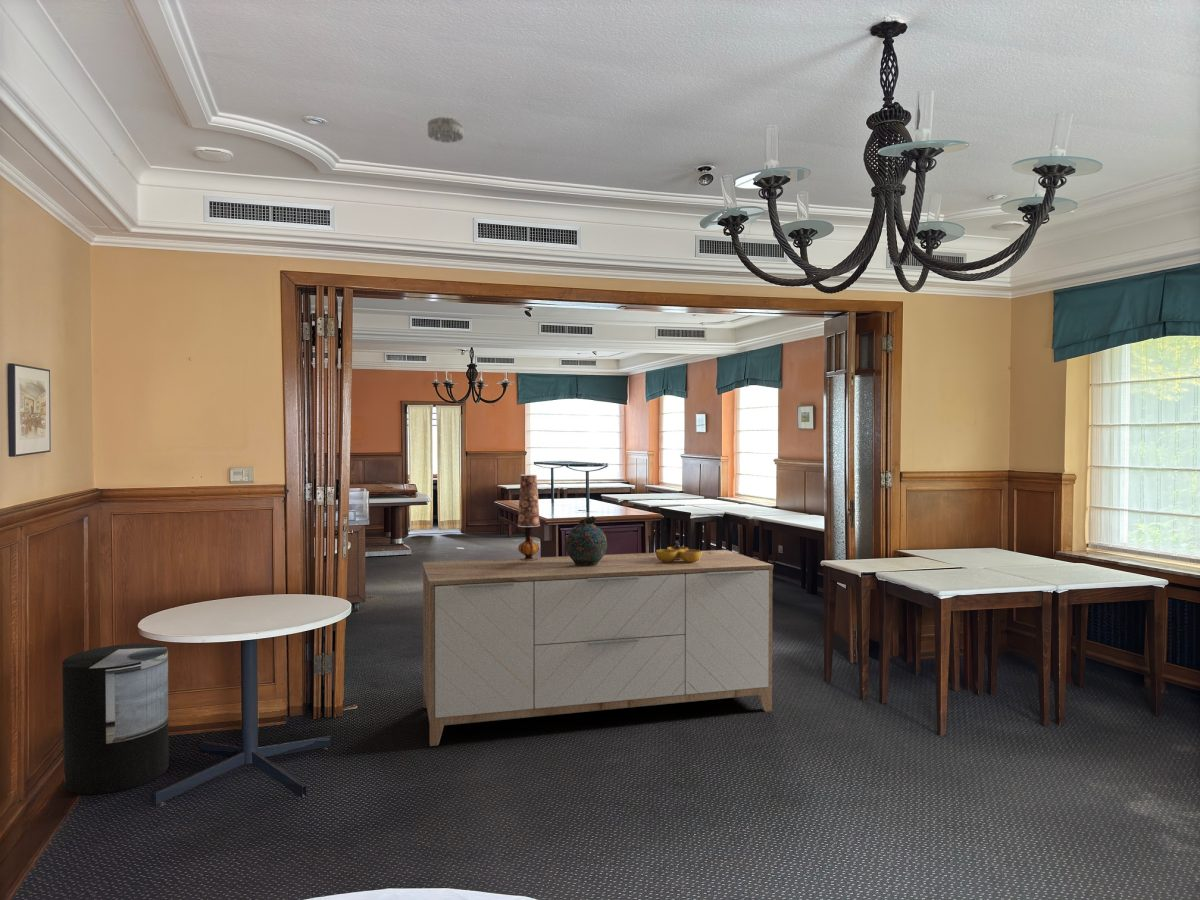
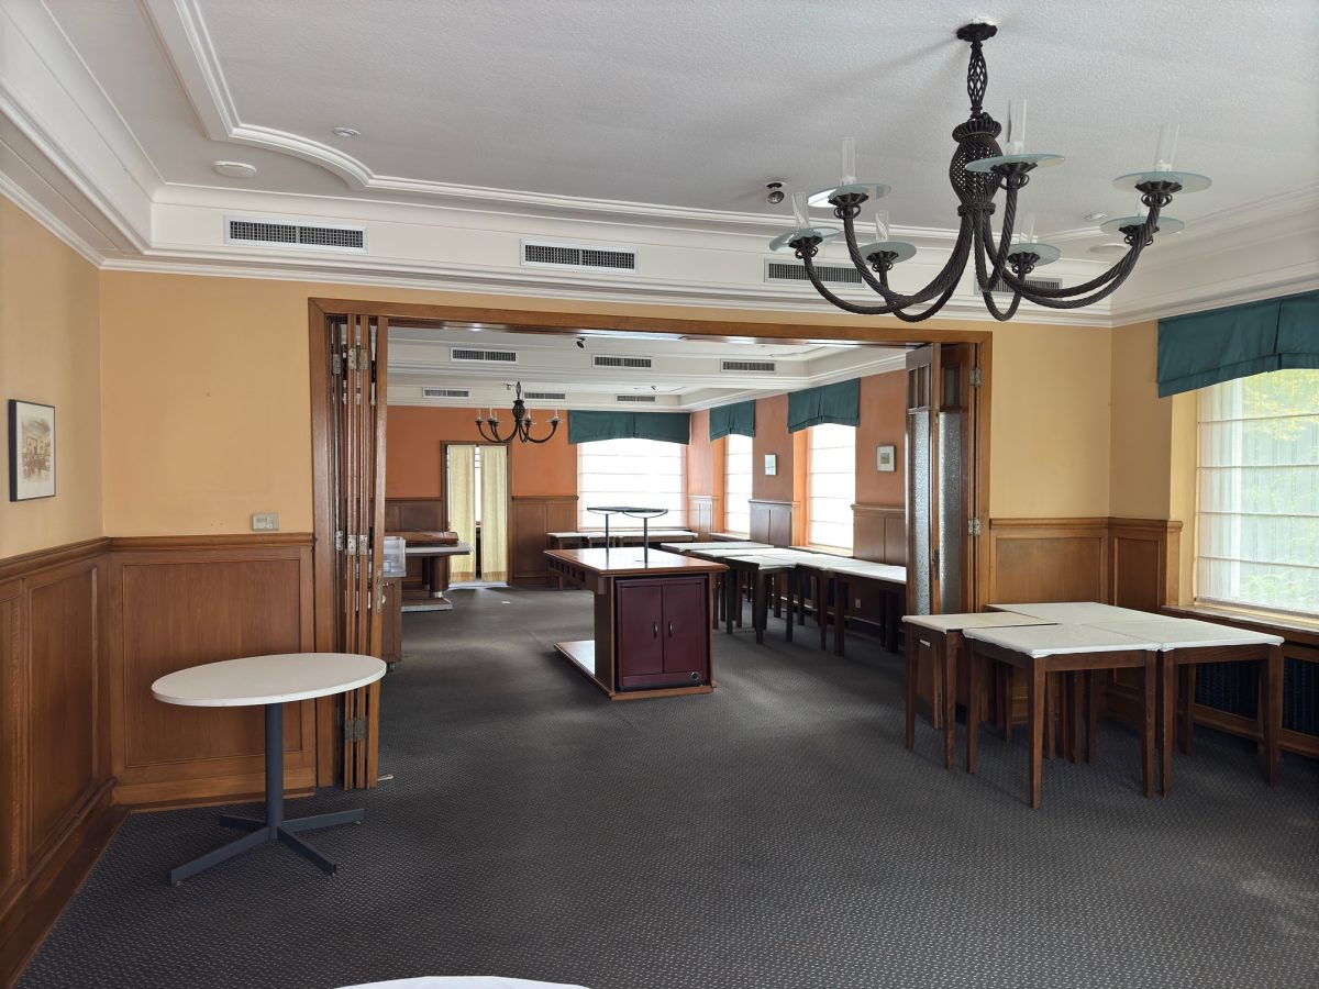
- trash can (117, 714)
- decorative bowl (678, 550)
- smoke detector (445, 129)
- table lamp (528, 516)
- snuff bottle (586, 539)
- sideboard (596, 636)
